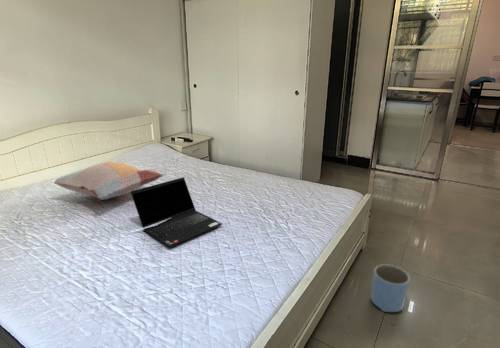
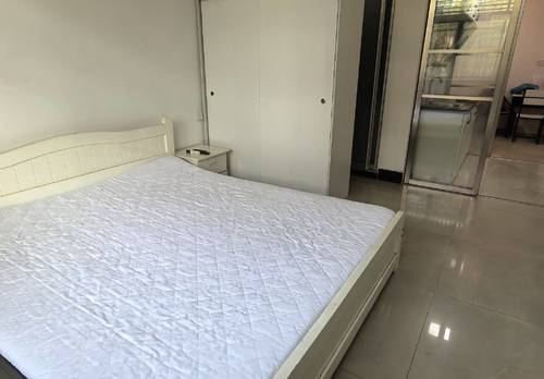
- laptop computer (177, 209)
- planter (389, 288)
- decorative pillow (110, 178)
